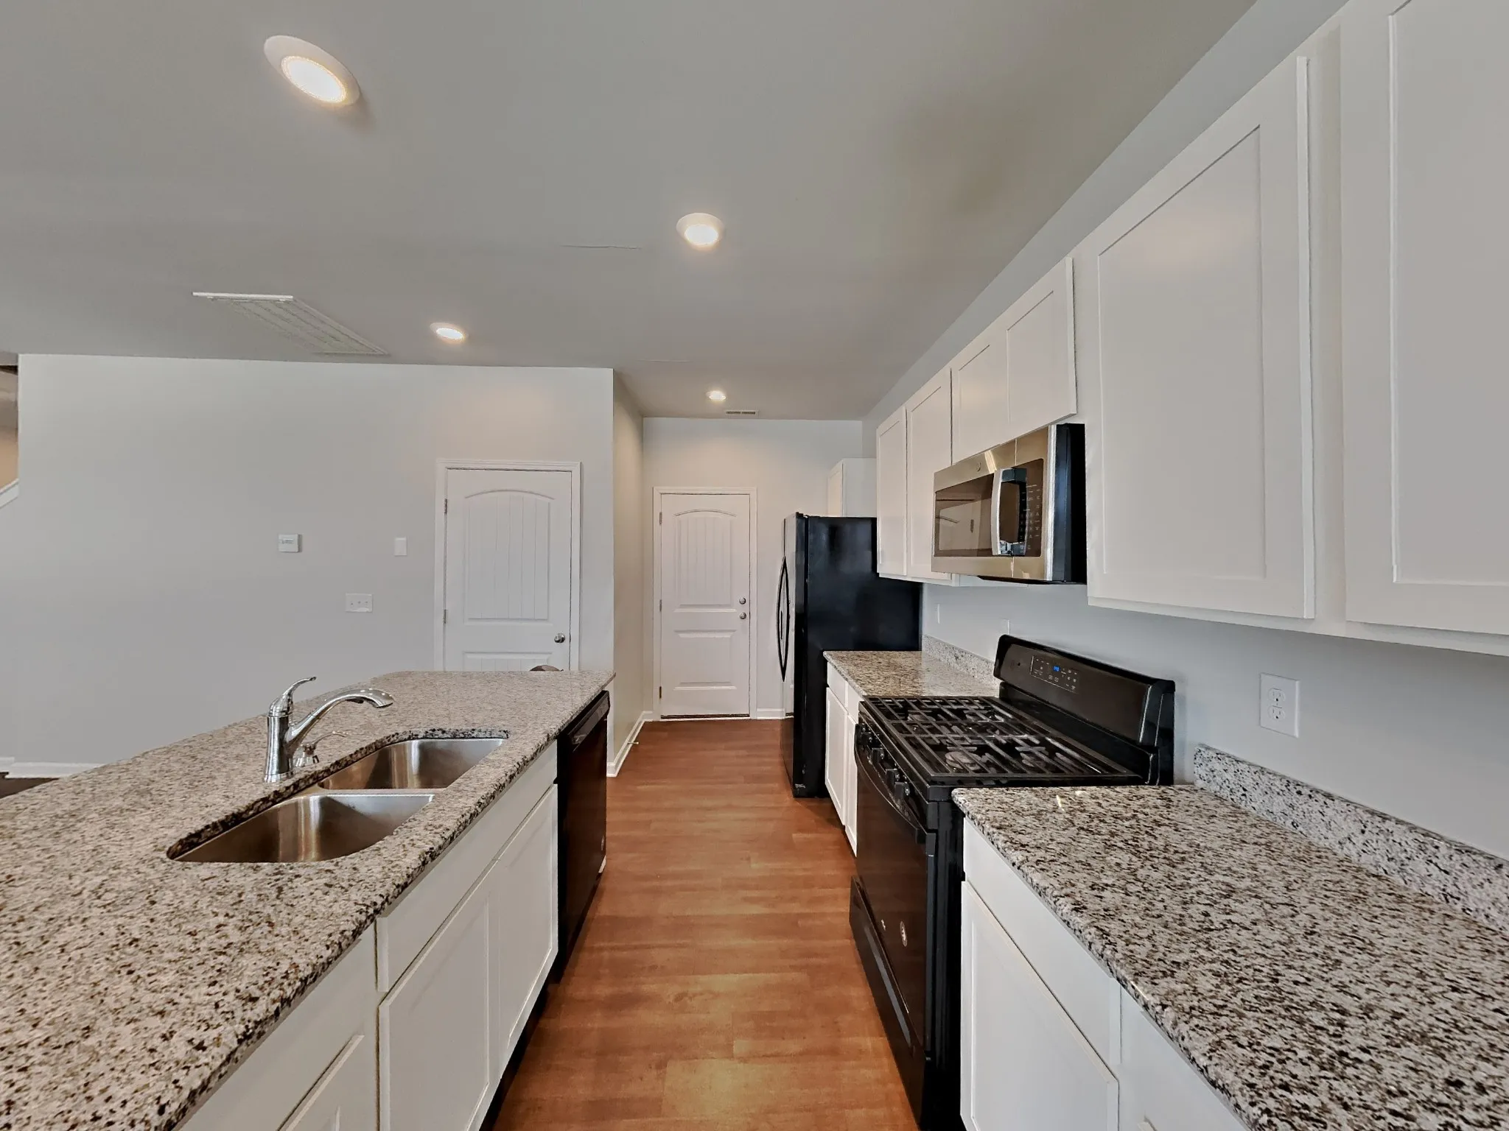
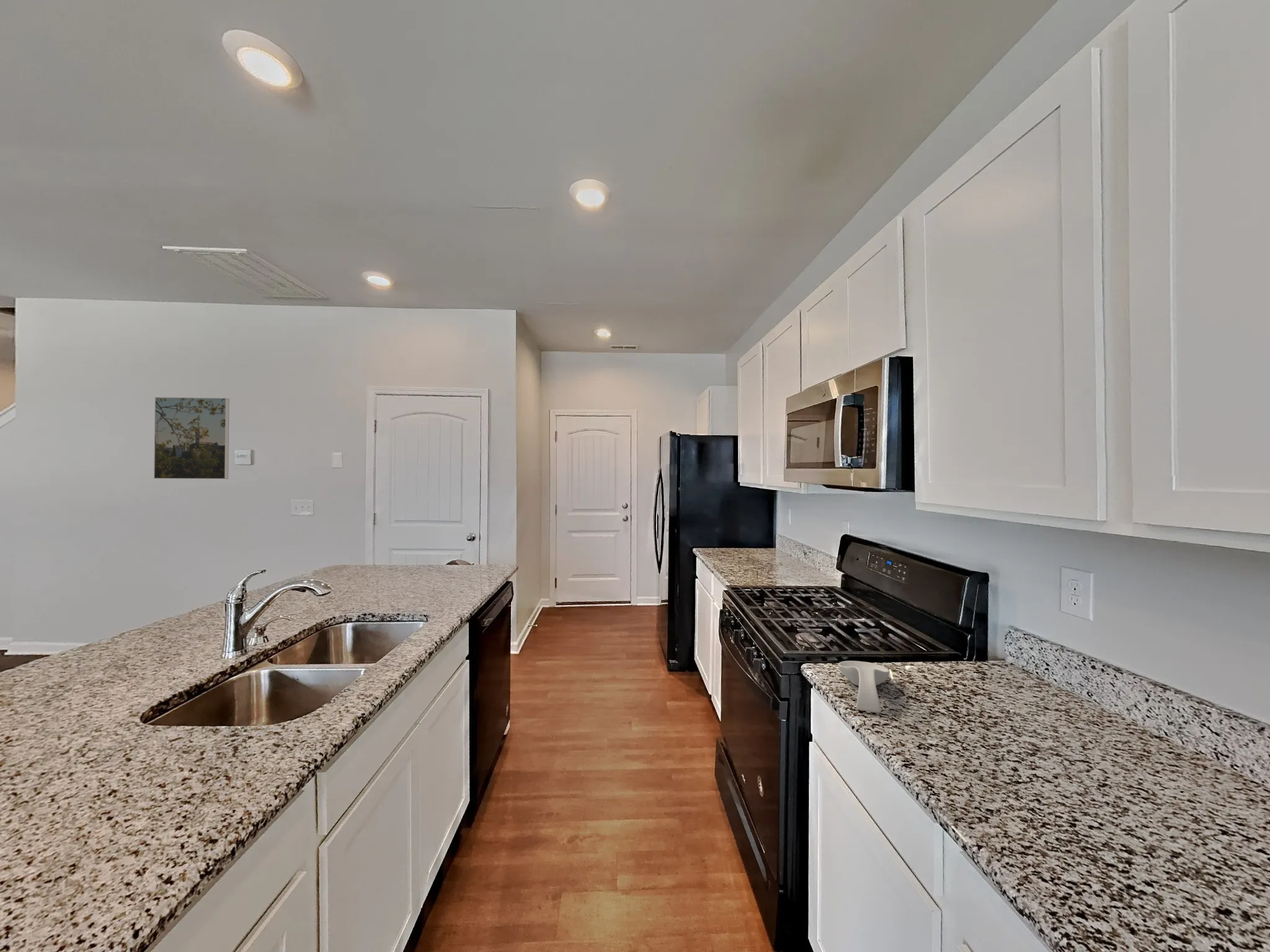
+ spoon rest (865, 677)
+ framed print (192, 438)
